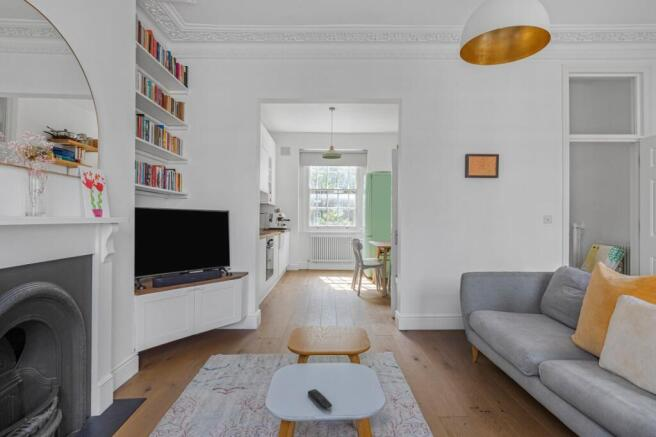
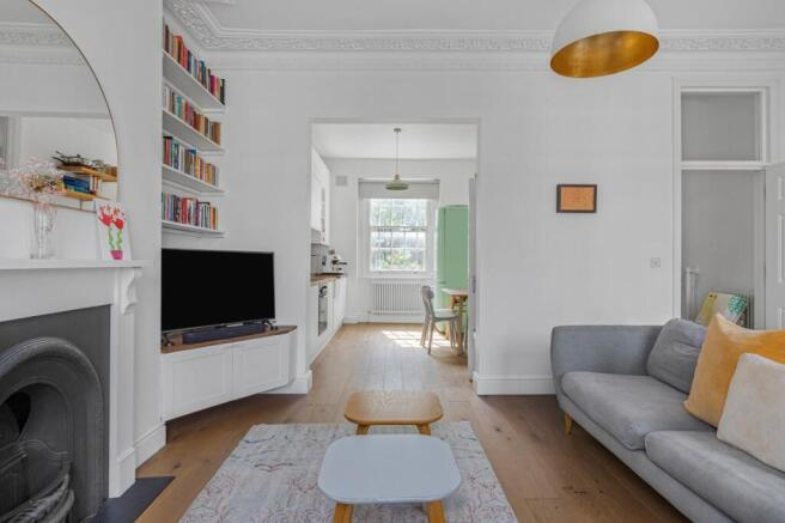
- remote control (320, 398)
